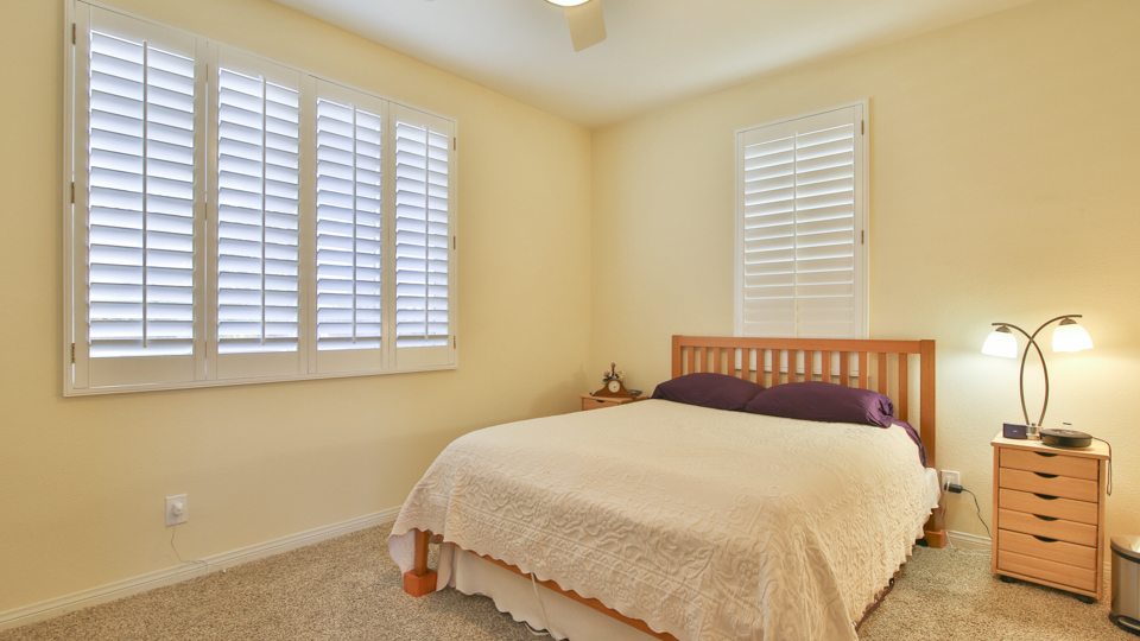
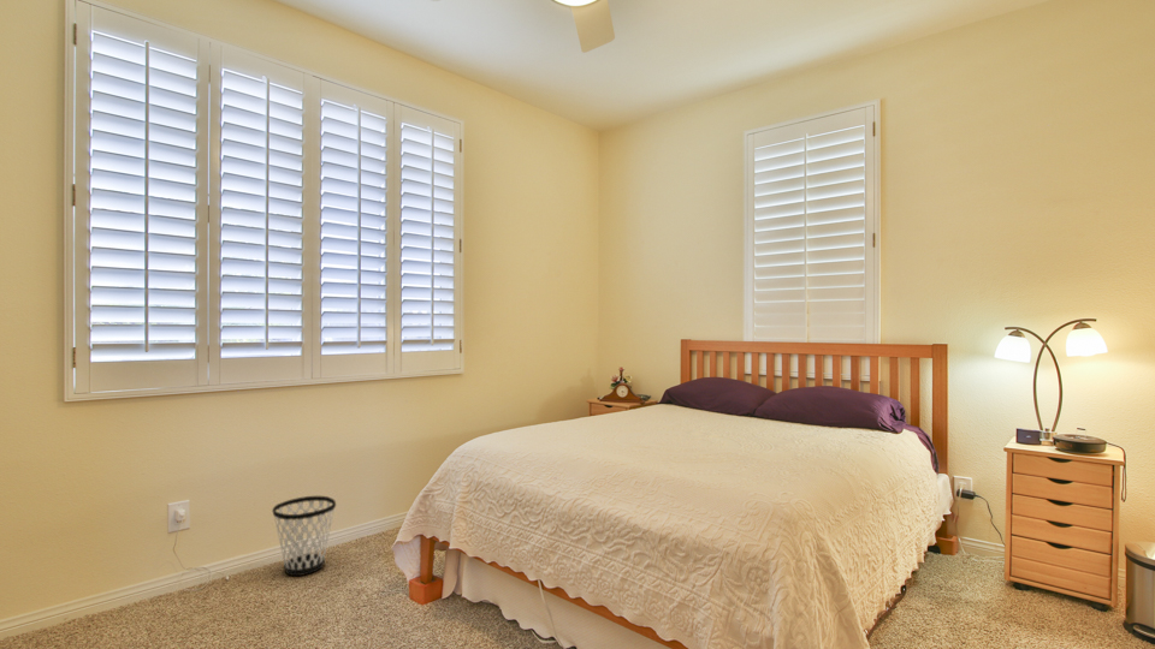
+ wastebasket (302, 536)
